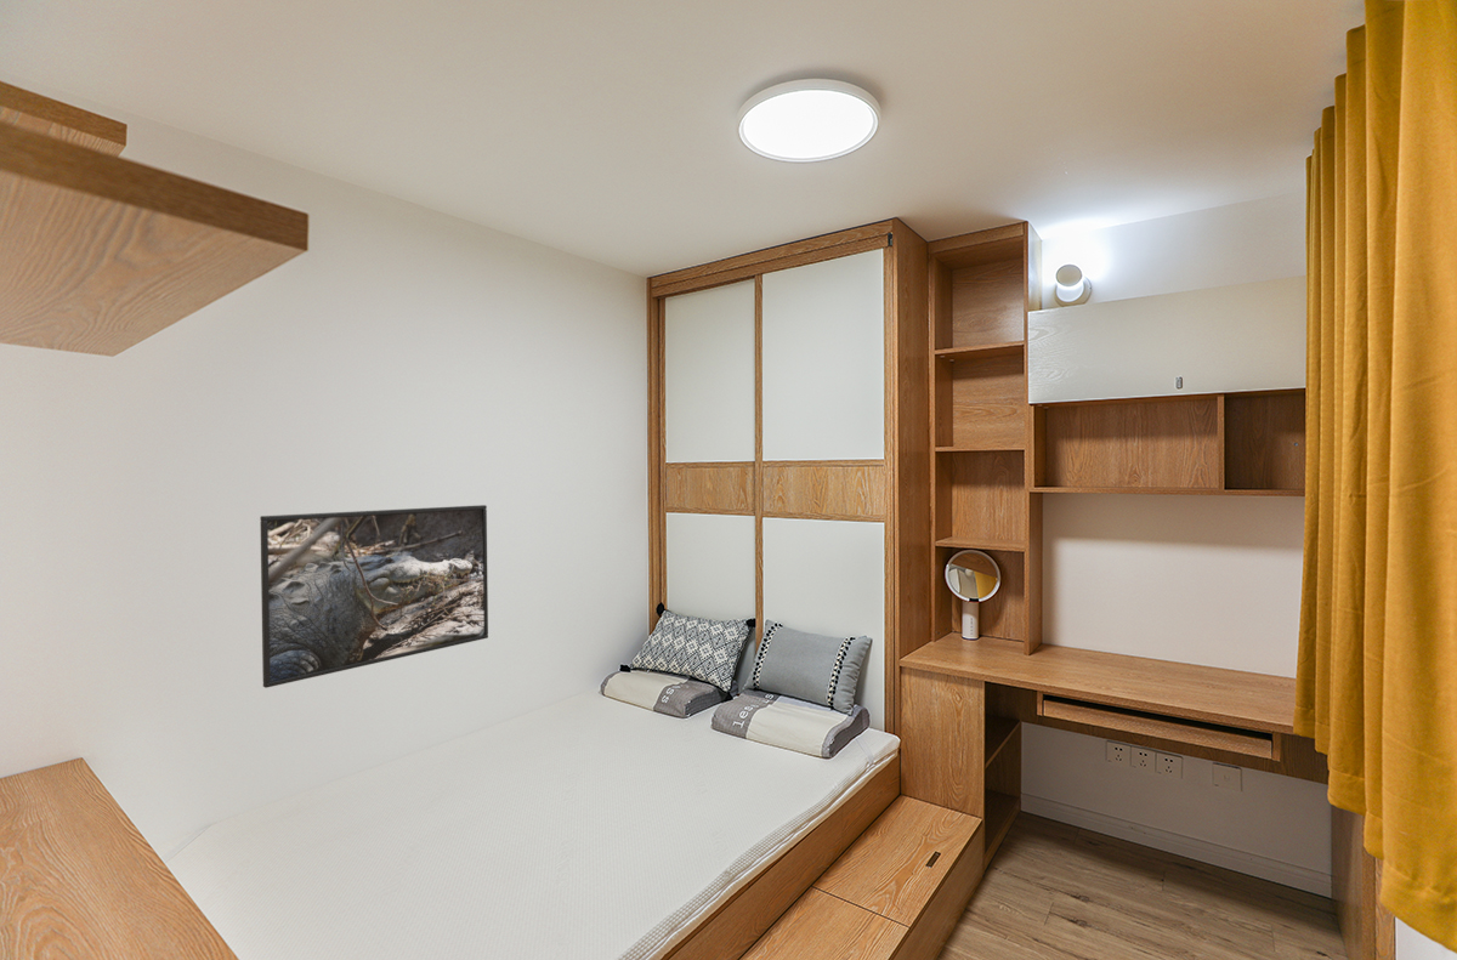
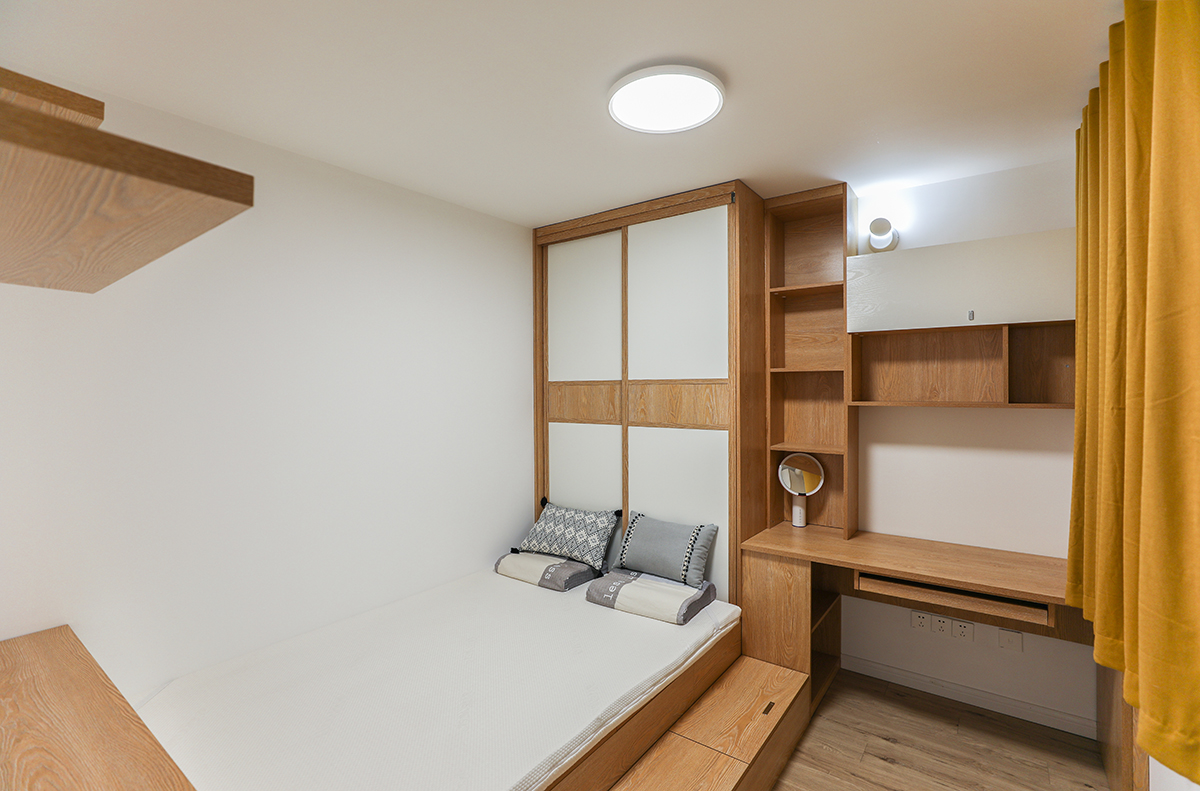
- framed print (389, 584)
